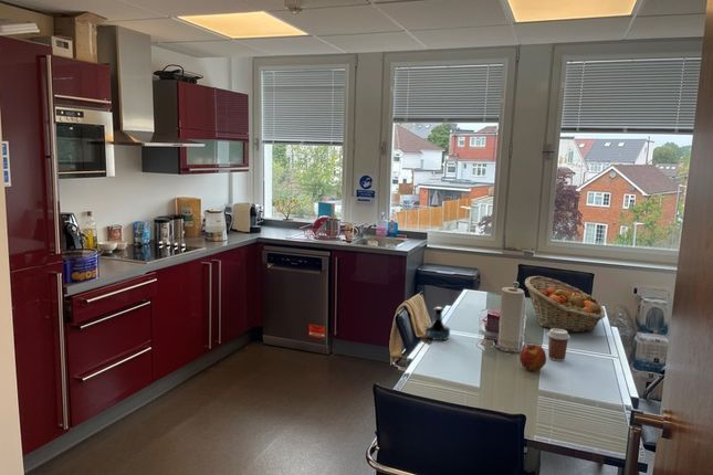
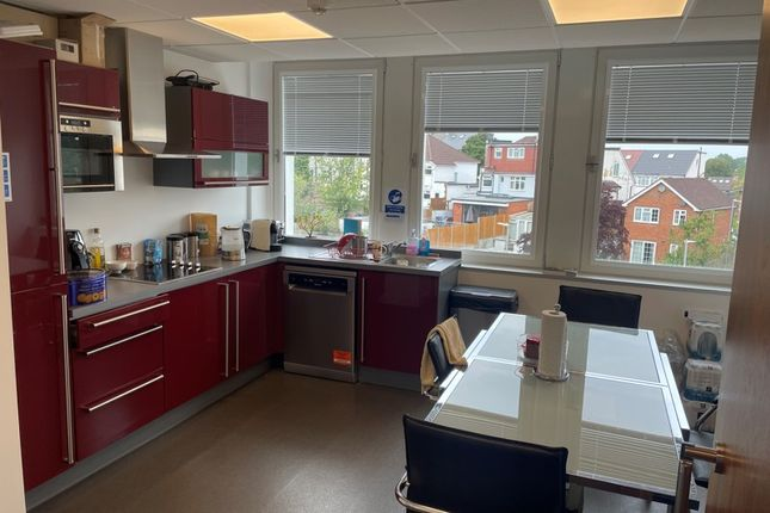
- tequila bottle (438, 321)
- coffee cup (557, 345)
- apple (533, 357)
- fruit basket (563, 303)
